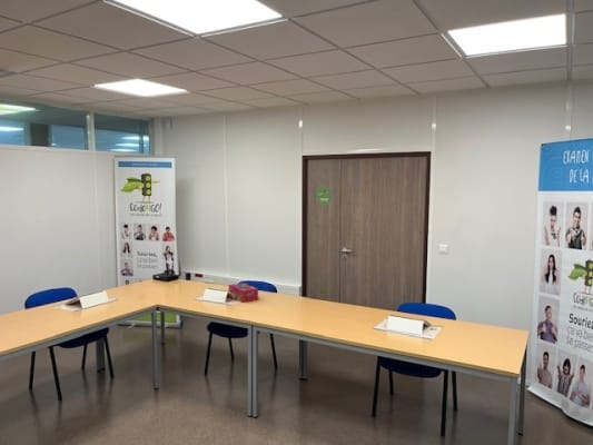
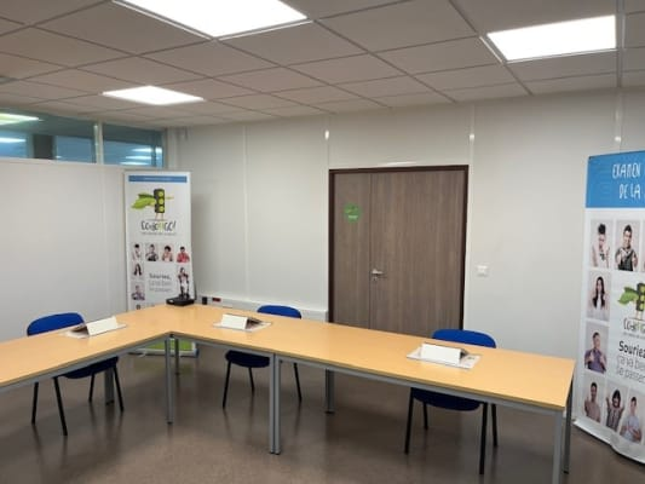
- tissue box (243, 291)
